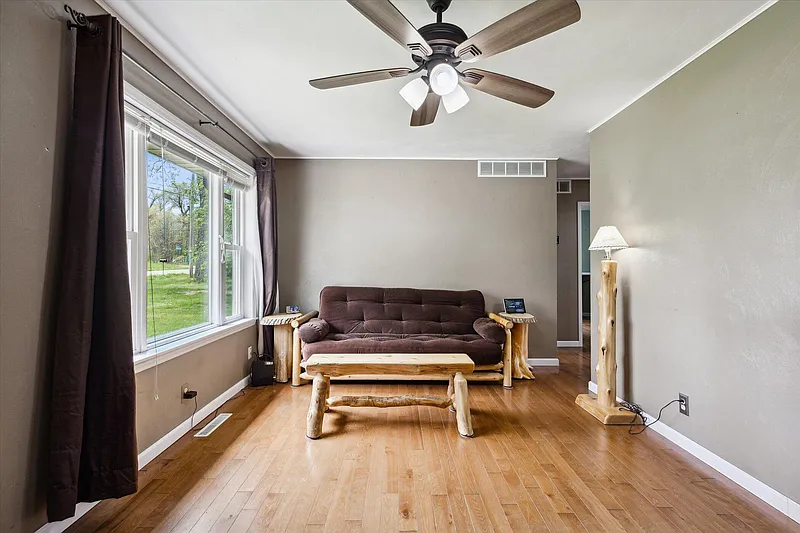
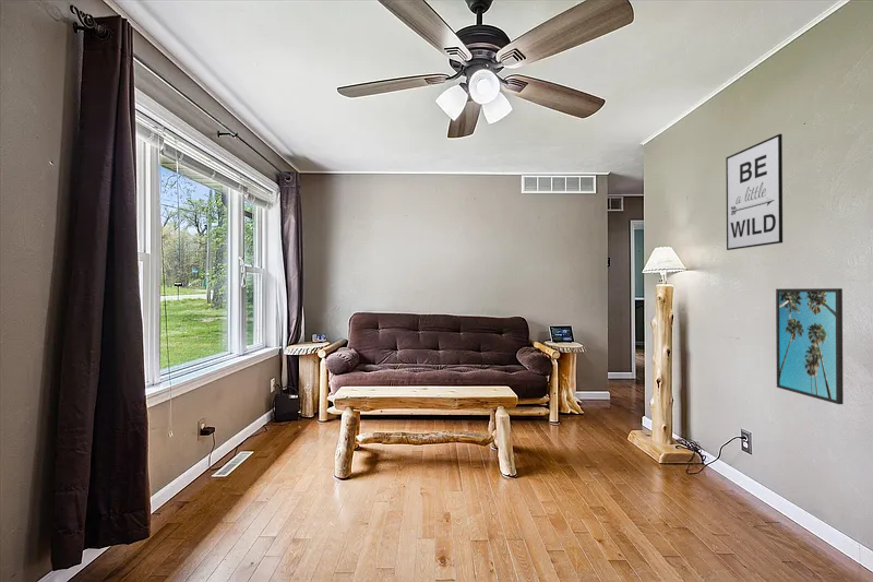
+ wall art (752, 197)
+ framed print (806, 342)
